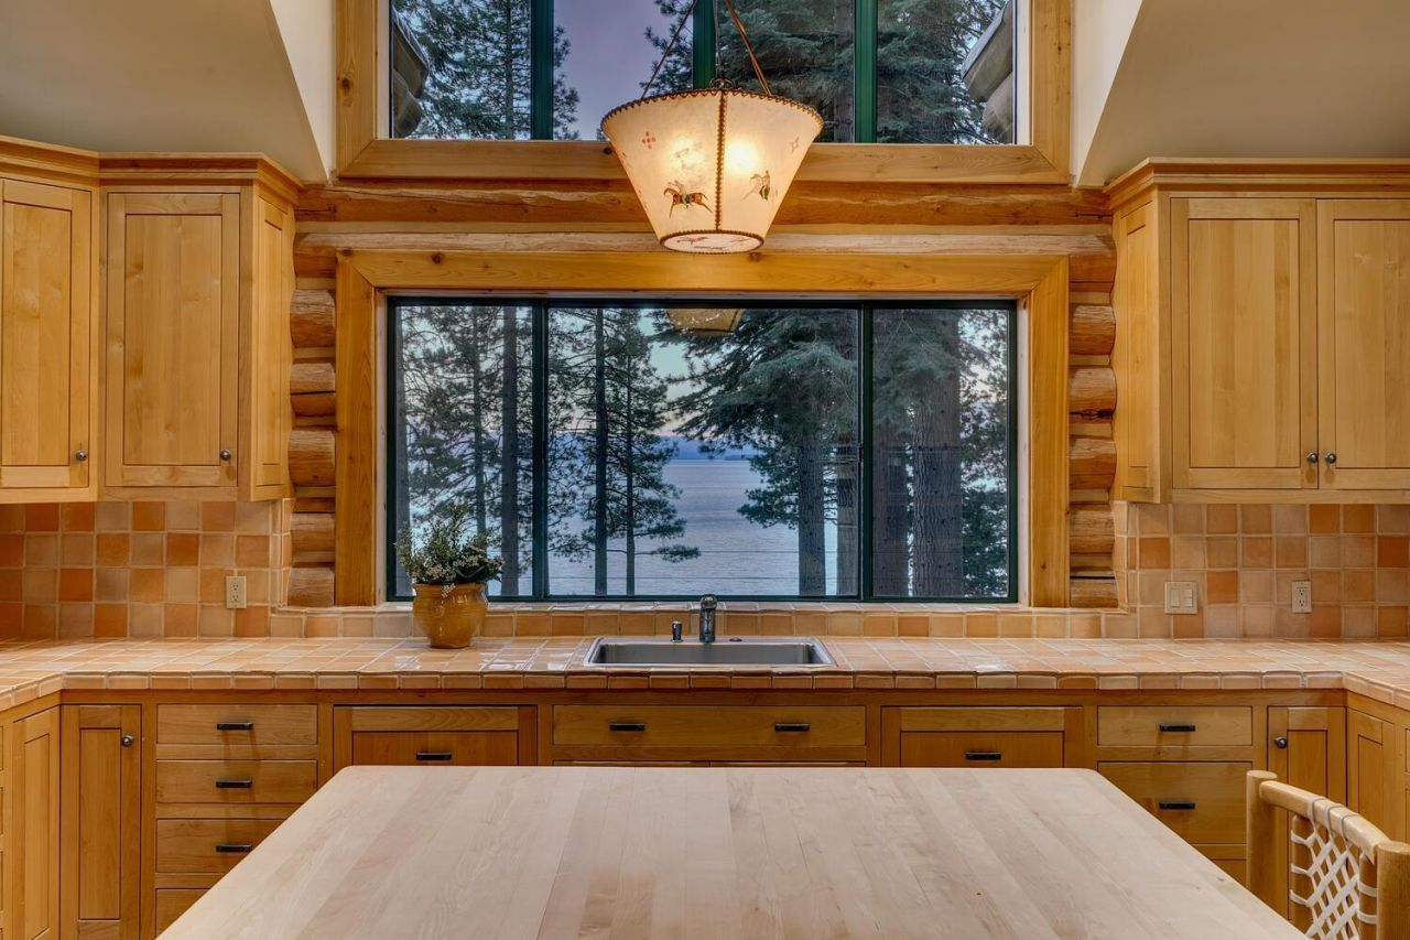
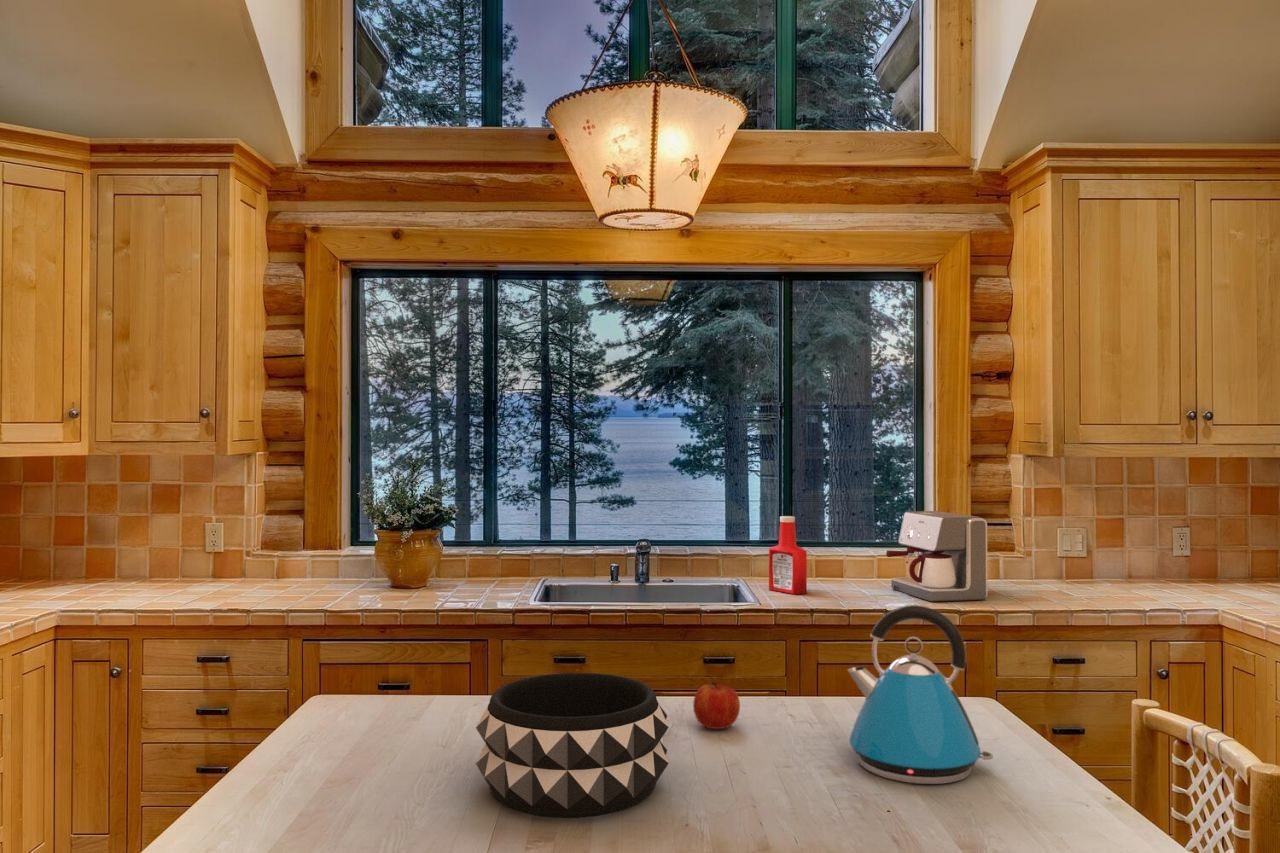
+ fruit (716, 703)
+ coffee maker (938, 553)
+ decorative bowl (573, 739)
+ soap bottle (787, 553)
+ kettle (918, 684)
